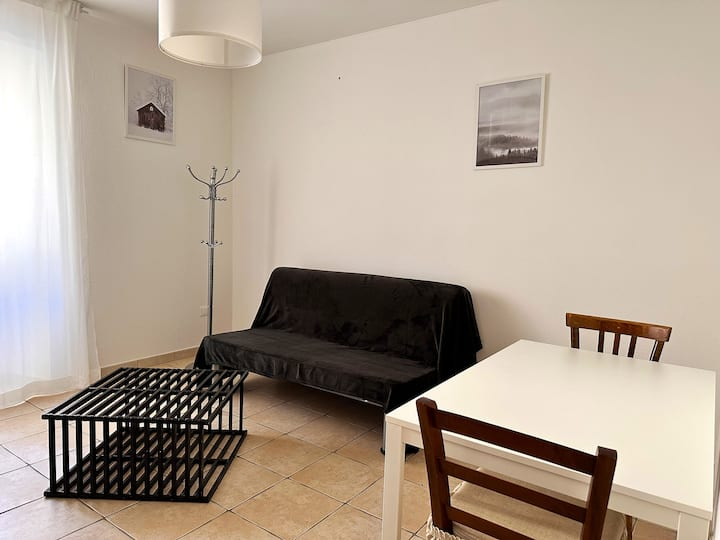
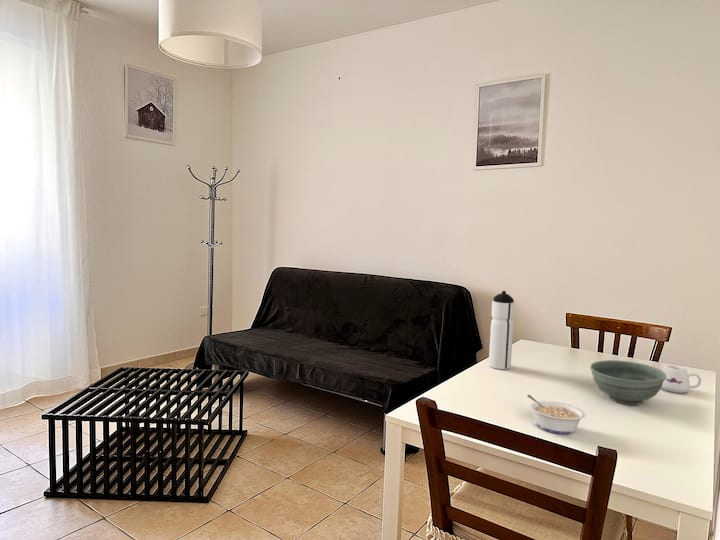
+ water bottle (501, 328)
+ bowl (625, 384)
+ legume (554, 416)
+ mug (679, 379)
